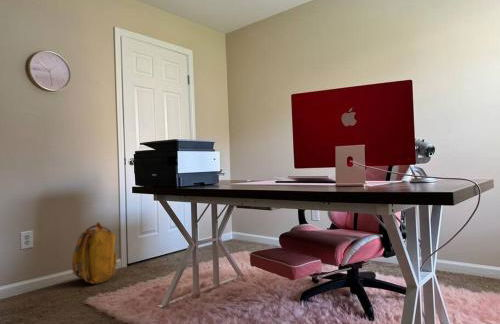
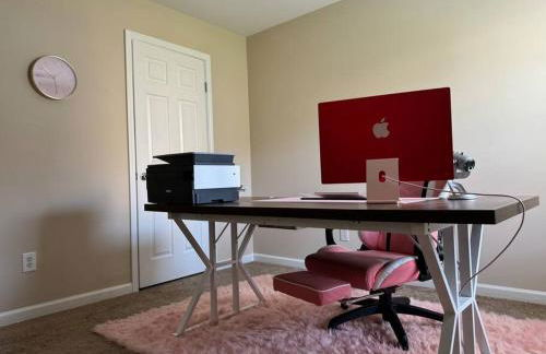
- backpack (95, 251)
